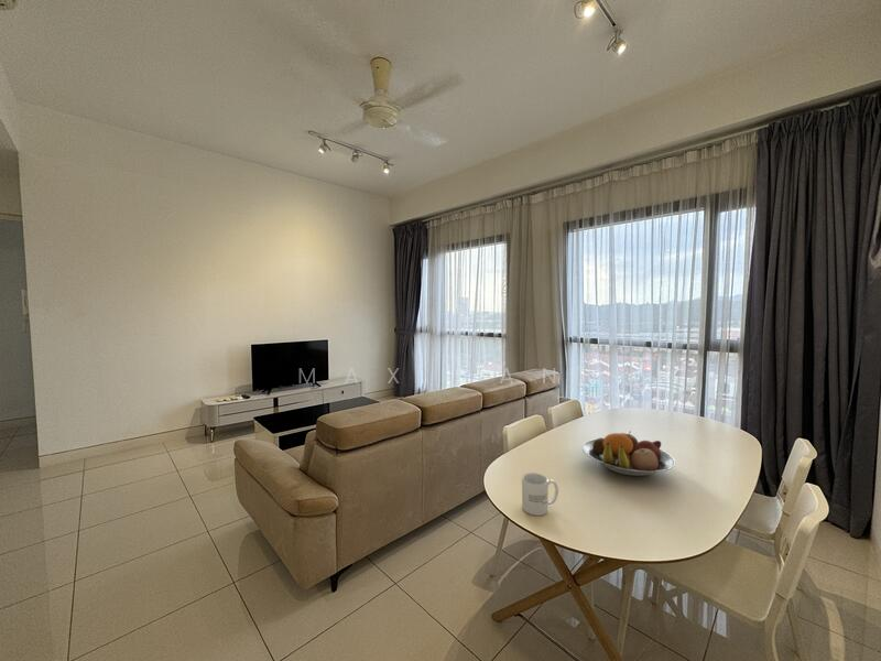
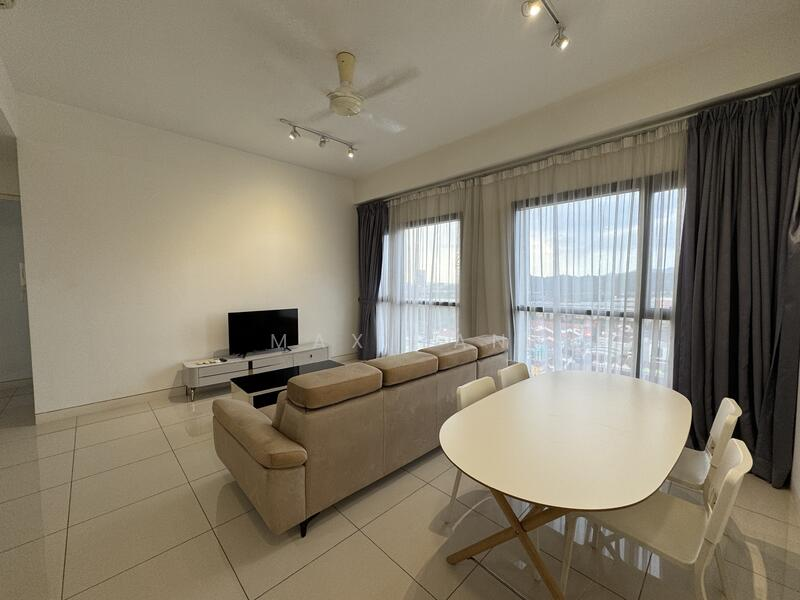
- fruit bowl (626, 449)
- mug (537, 491)
